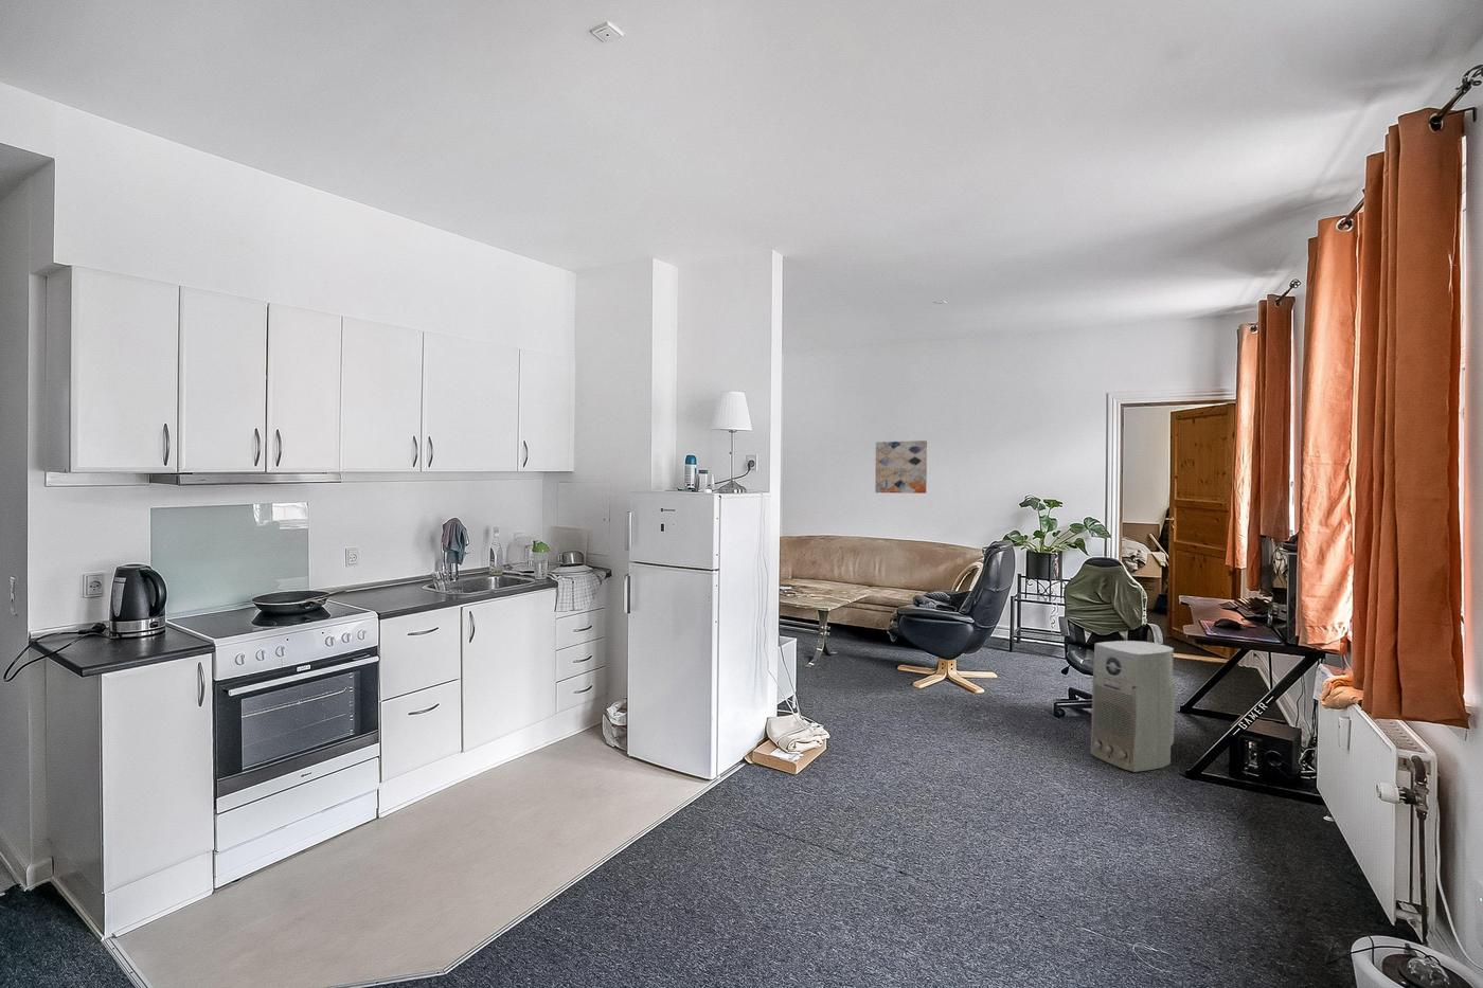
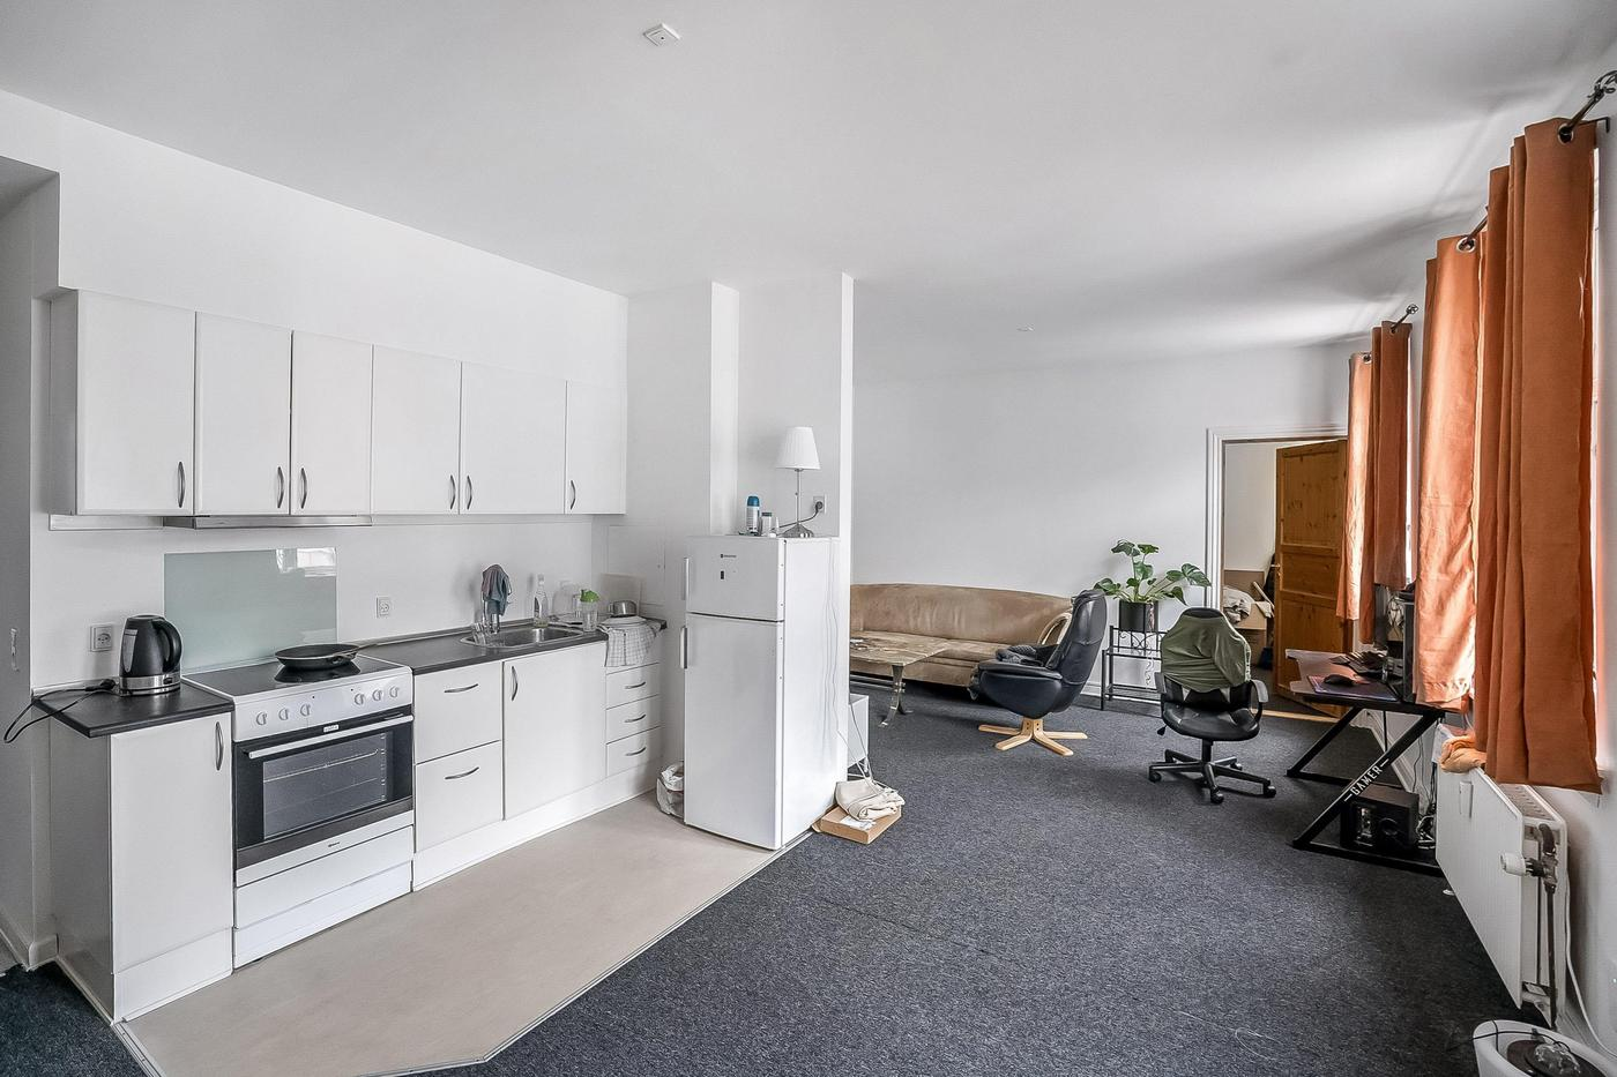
- wall art (901, 468)
- air purifier (1135, 702)
